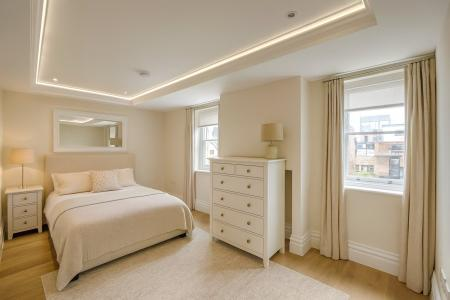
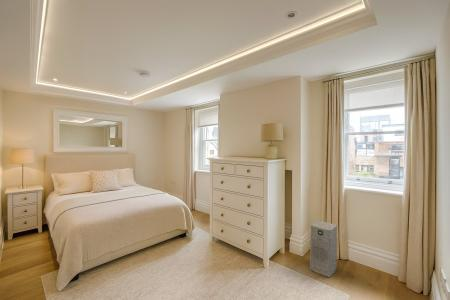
+ air purifier (323, 246)
